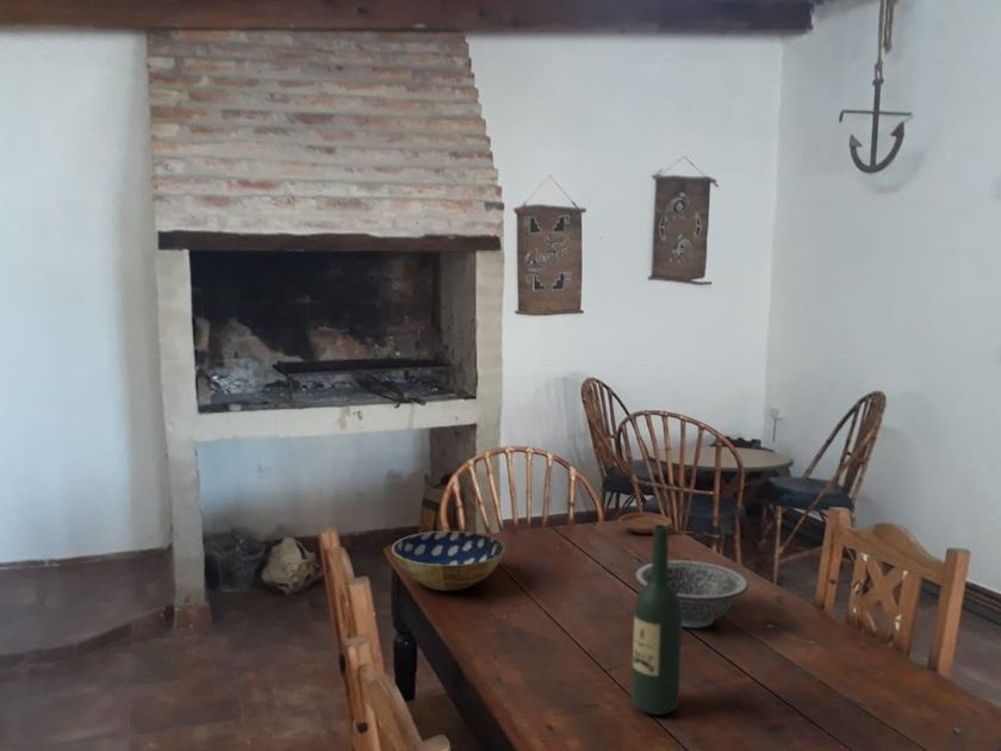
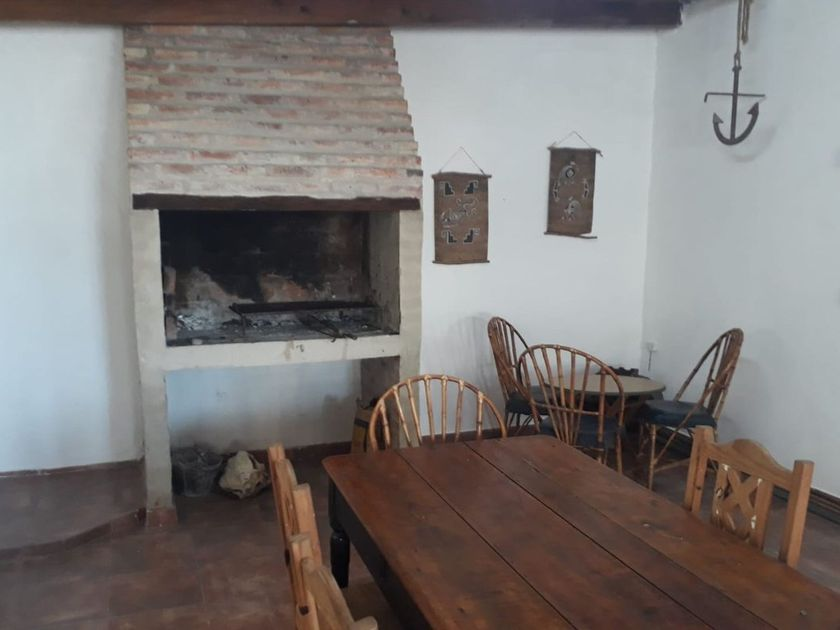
- bowl (448, 564)
- wine bottle (658, 617)
- plate (644, 525)
- decorative bowl (690, 598)
